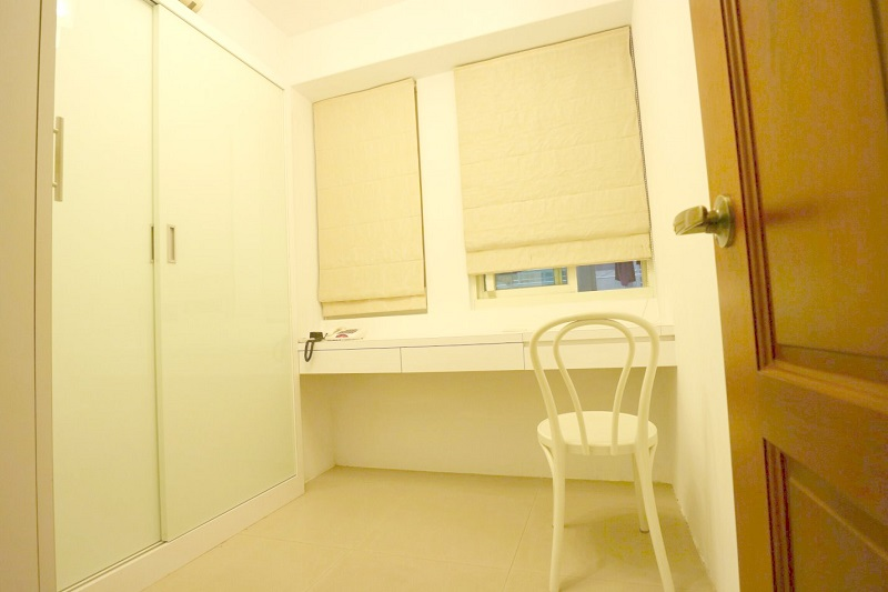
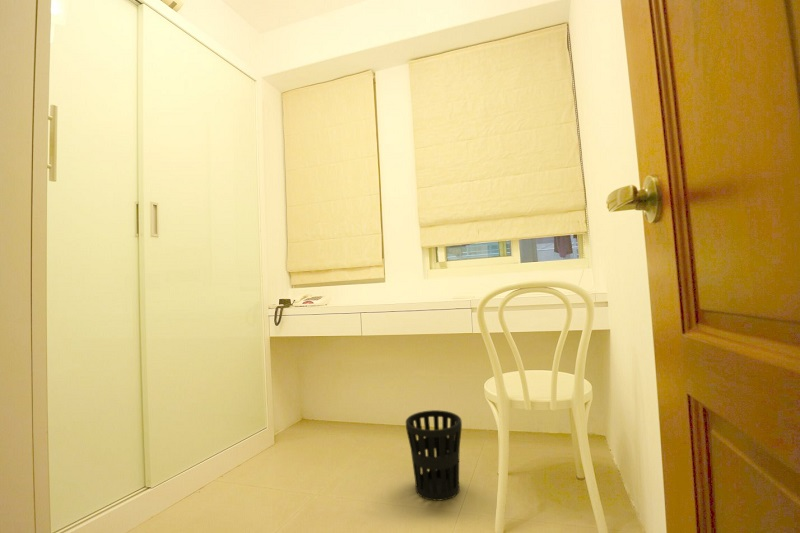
+ wastebasket (434, 453)
